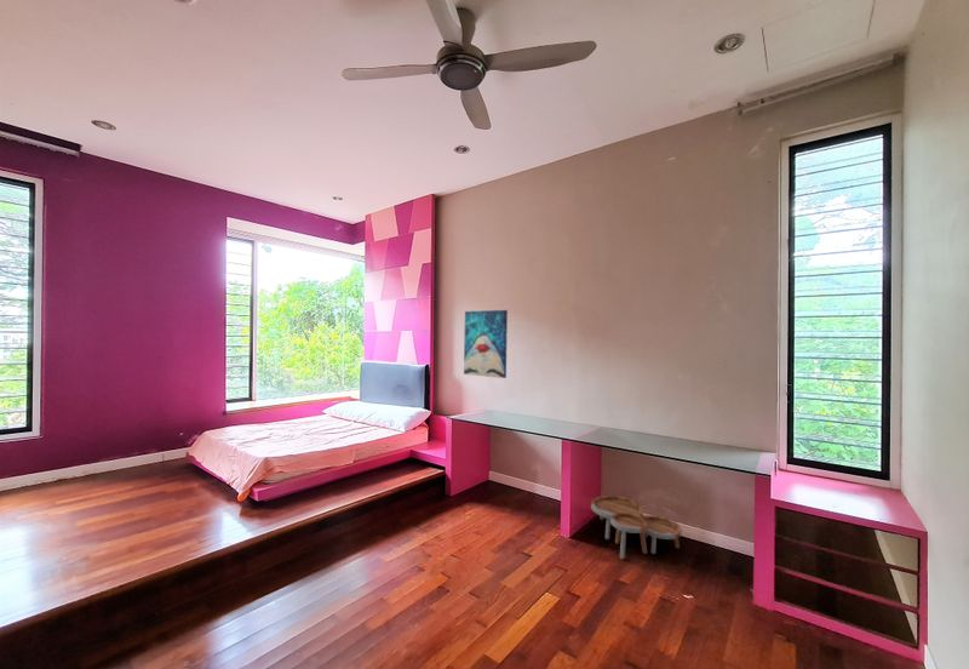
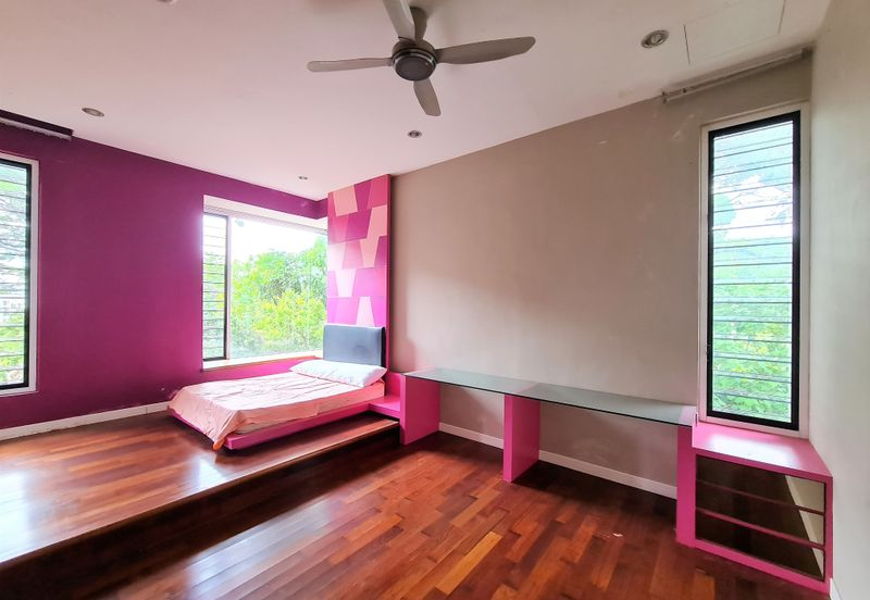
- wall art (484, 343)
- nesting tables (630, 525)
